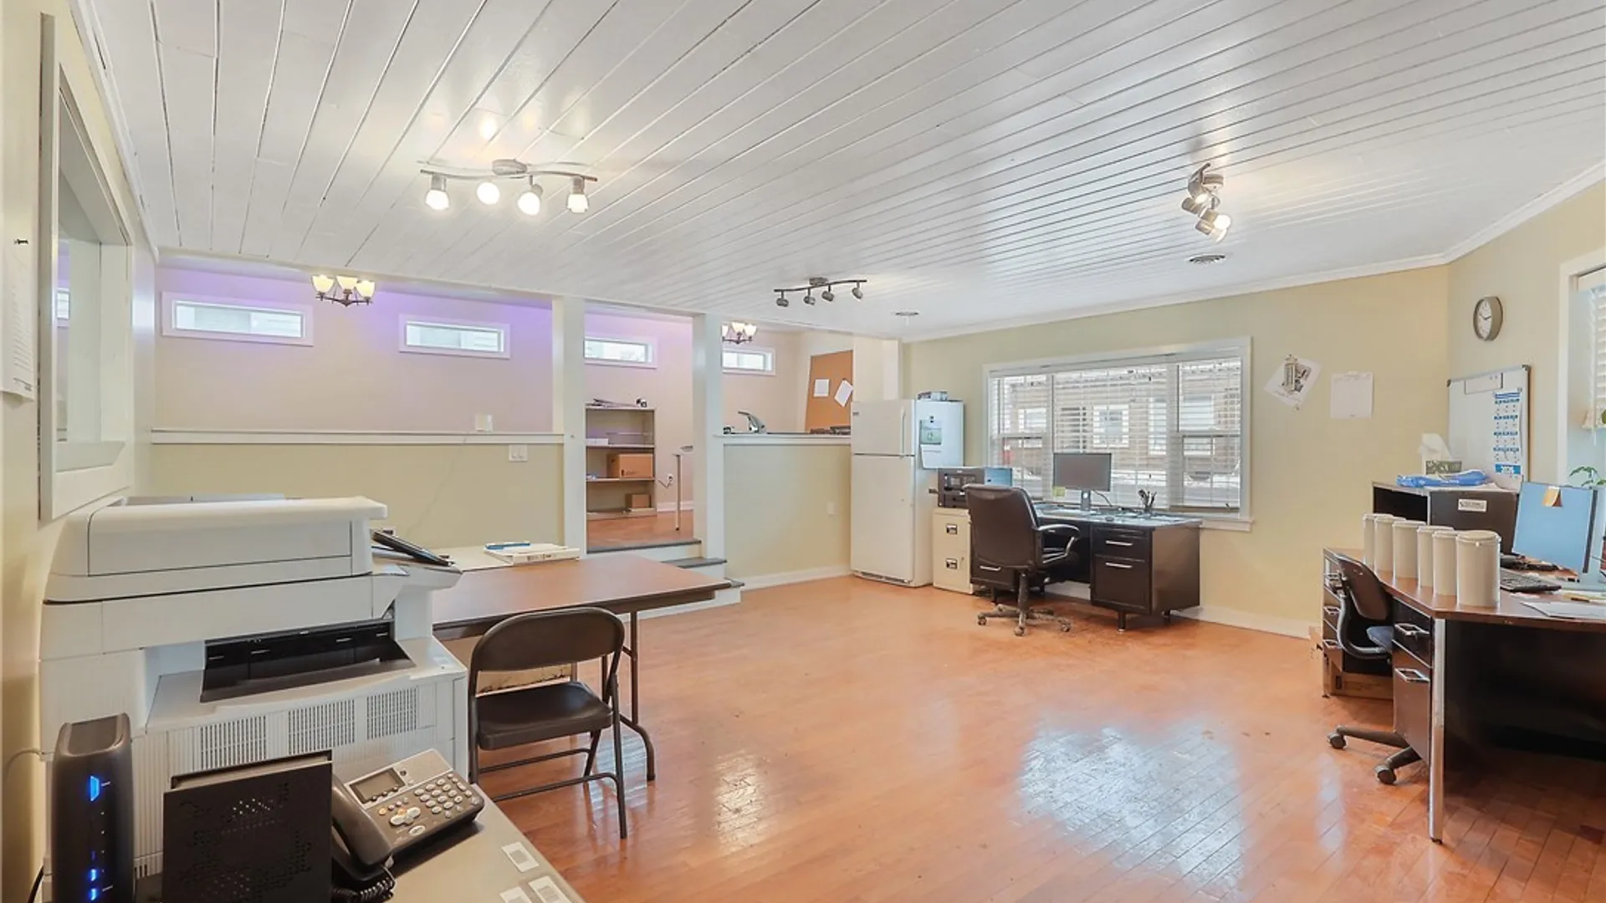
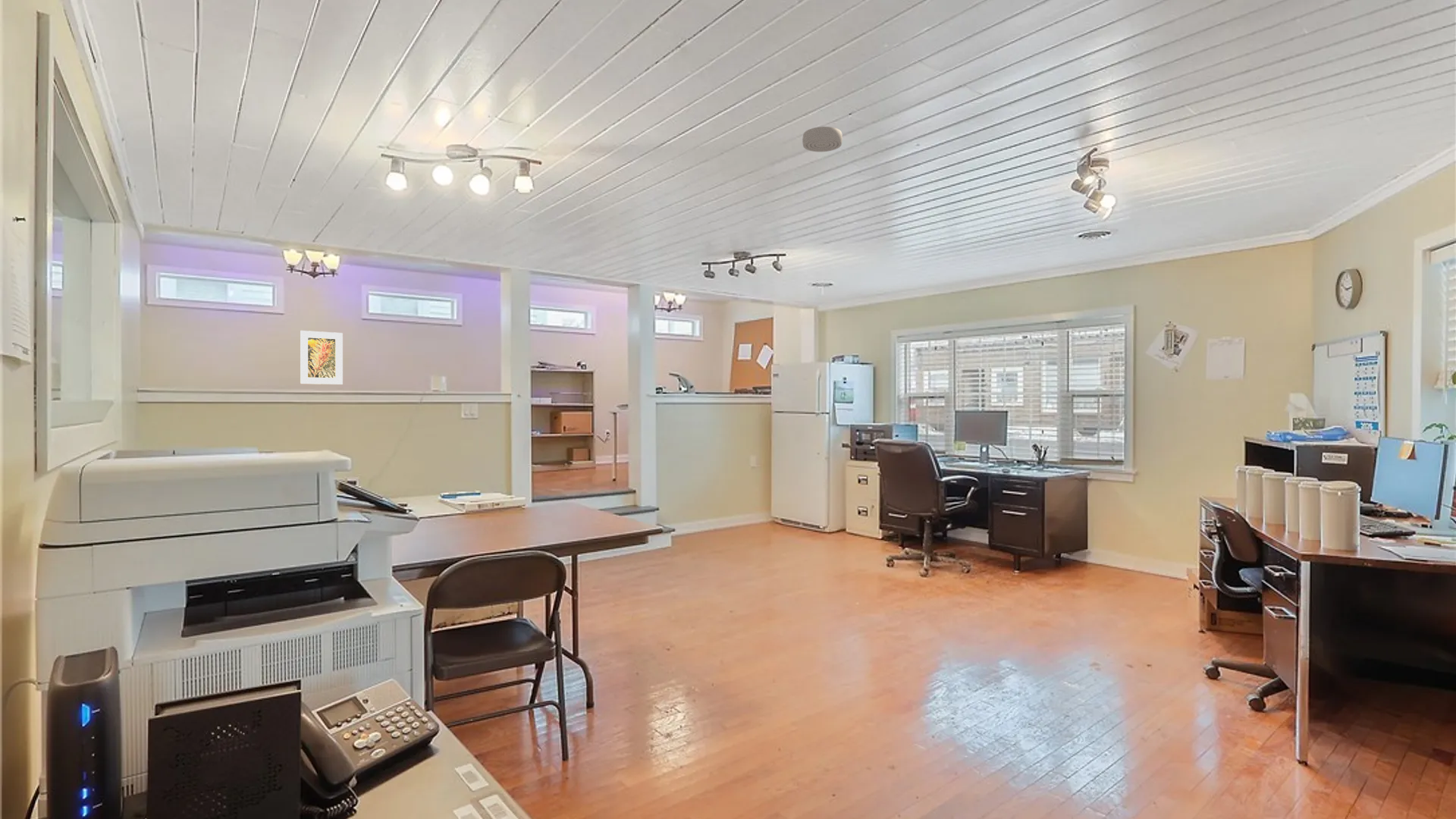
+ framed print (322, 358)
+ smoke detector (822, 140)
